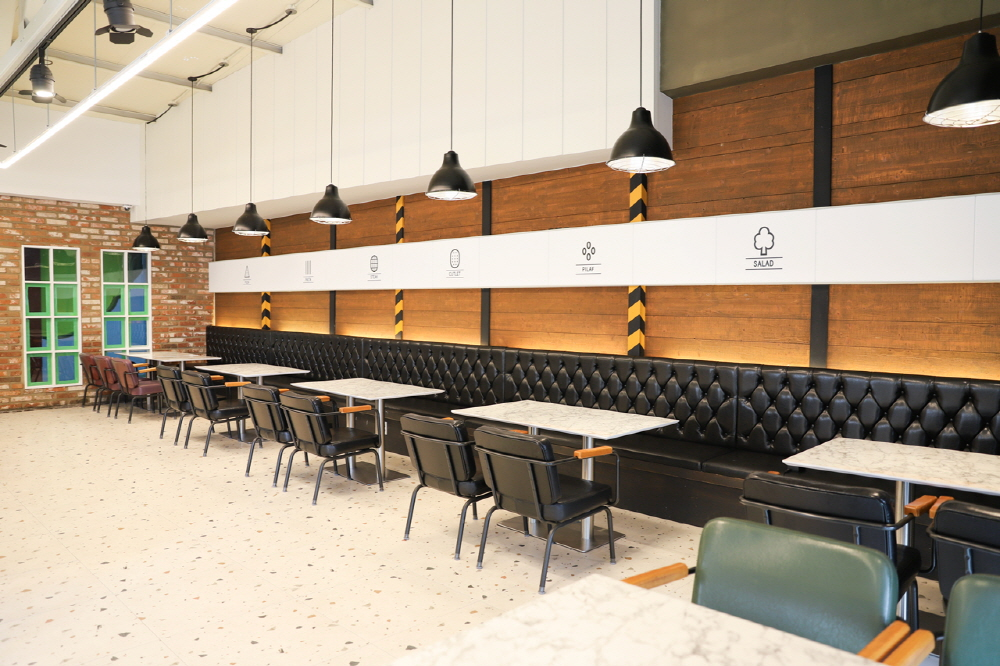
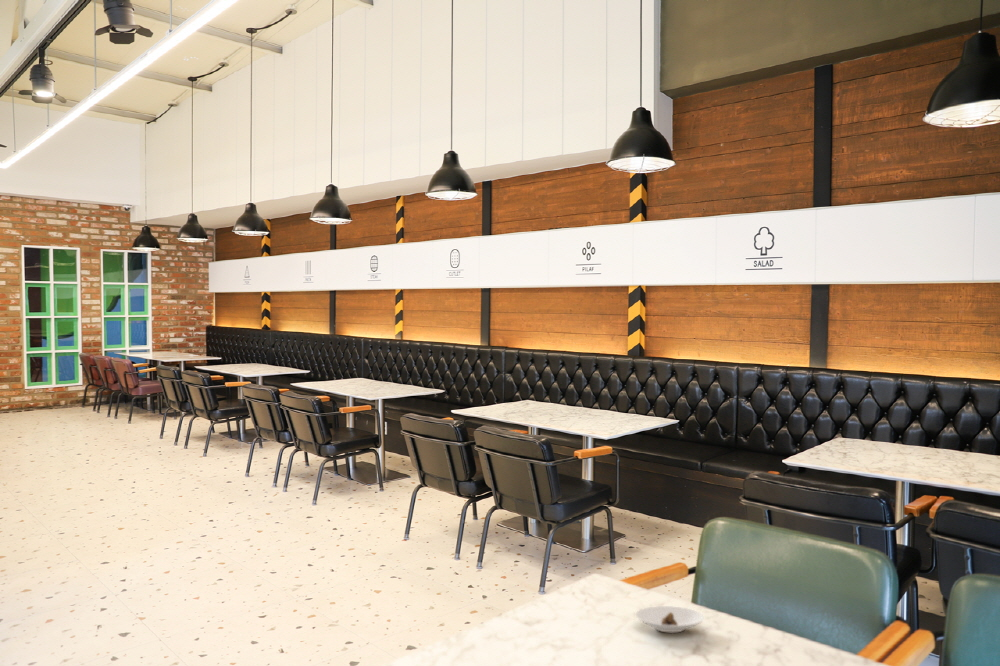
+ saucer (669, 620)
